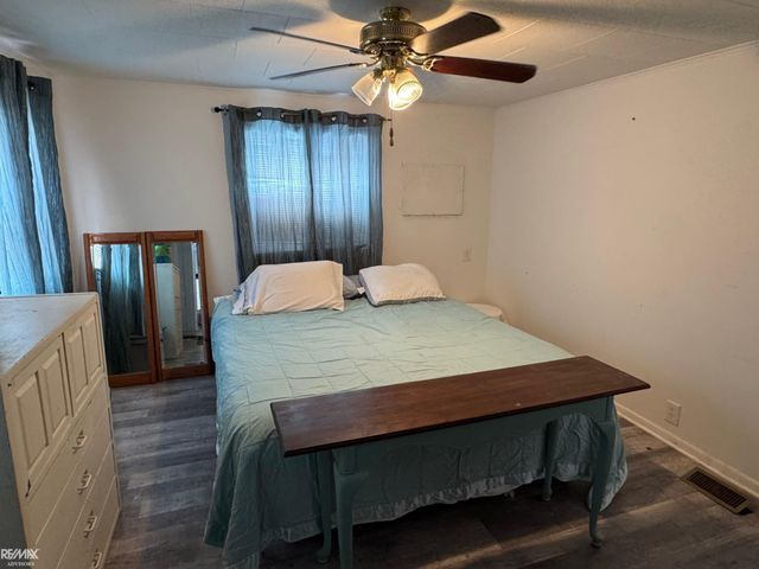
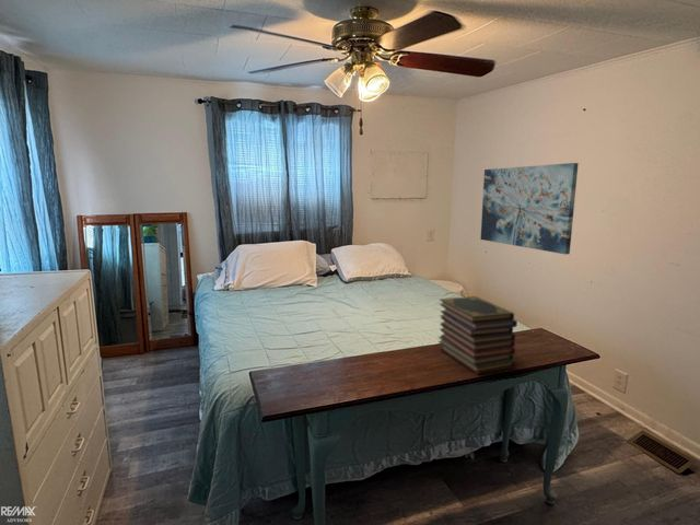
+ book stack (474, 331)
+ wall art (522, 207)
